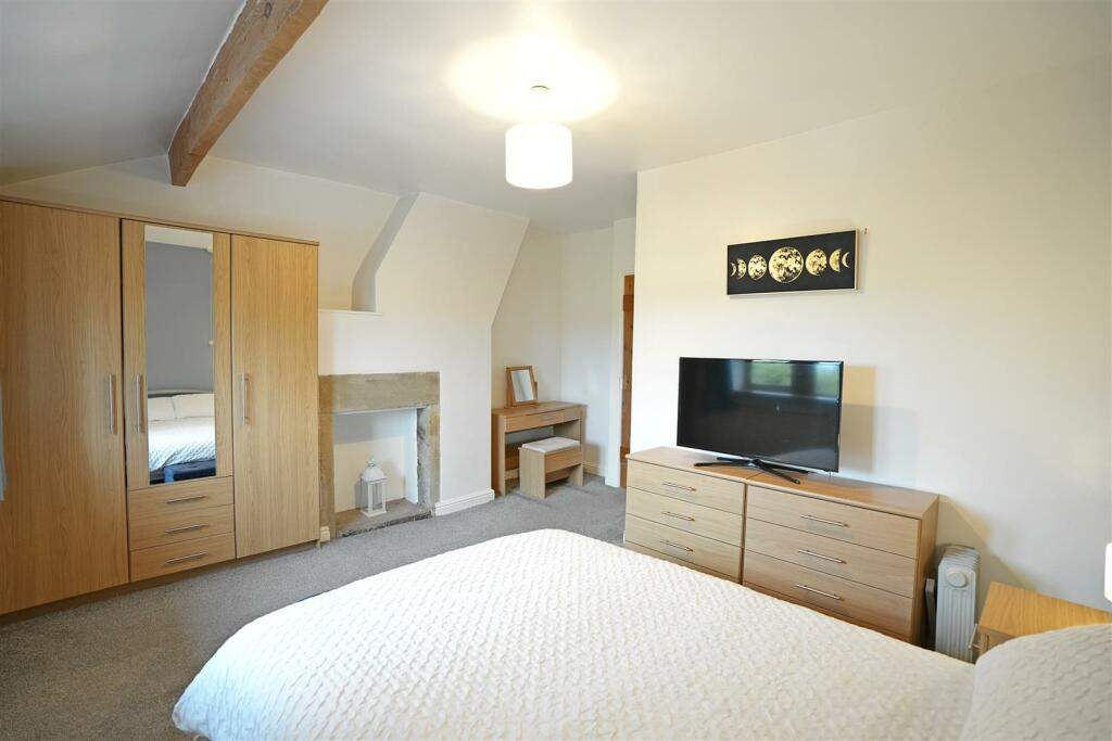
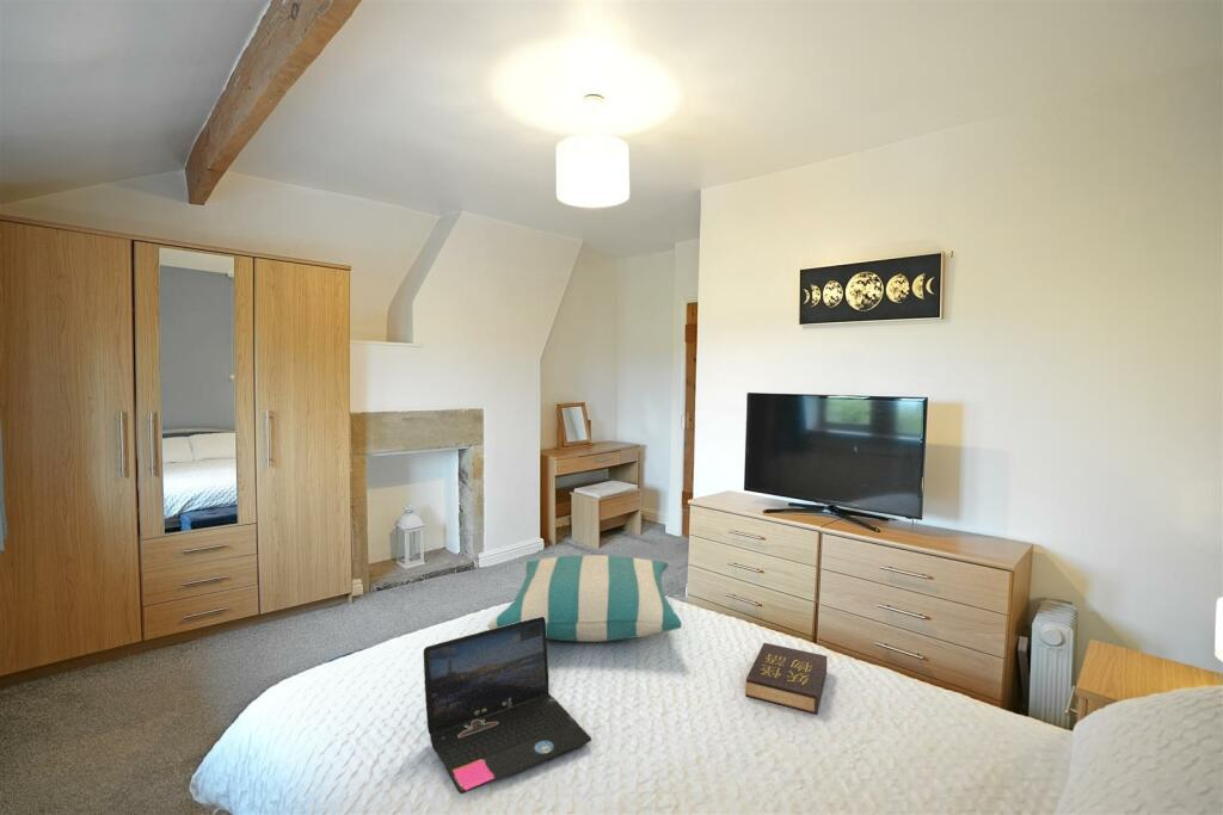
+ hardback book (787, 675)
+ pillow (590, 593)
+ laptop (506, 694)
